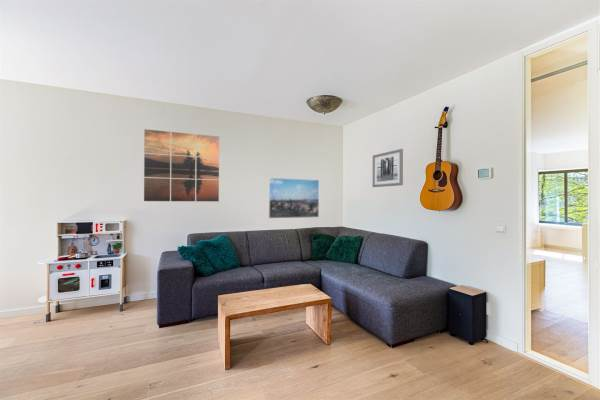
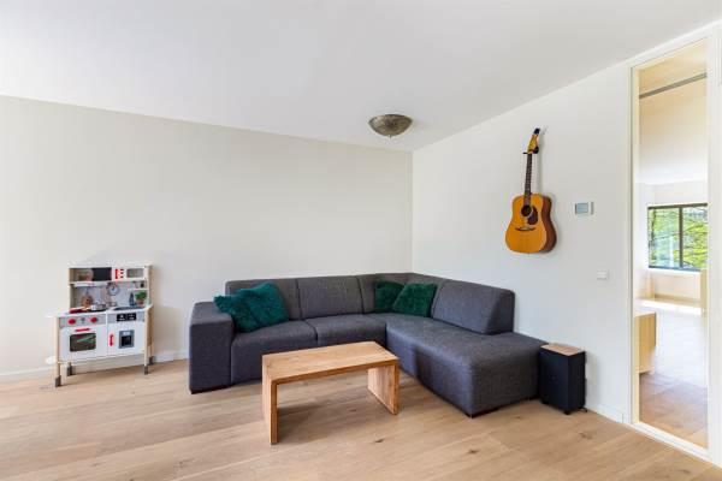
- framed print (294, 198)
- wall art (386, 169)
- wall art (183, 167)
